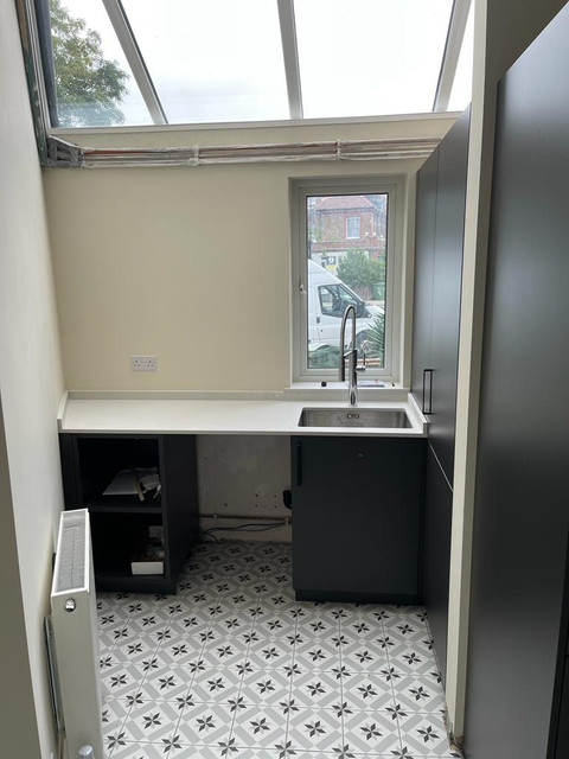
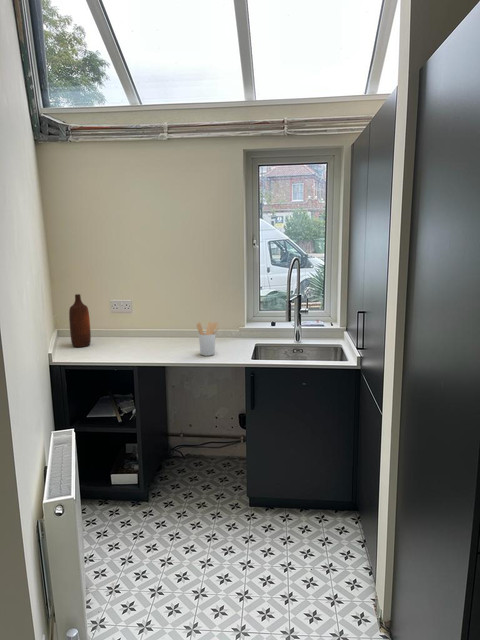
+ bottle (79, 320)
+ utensil holder (209, 337)
